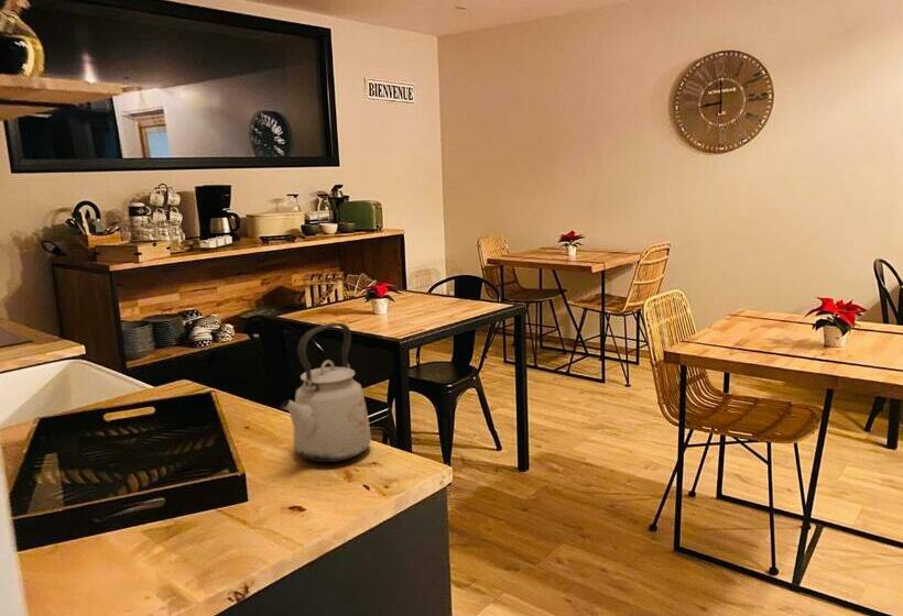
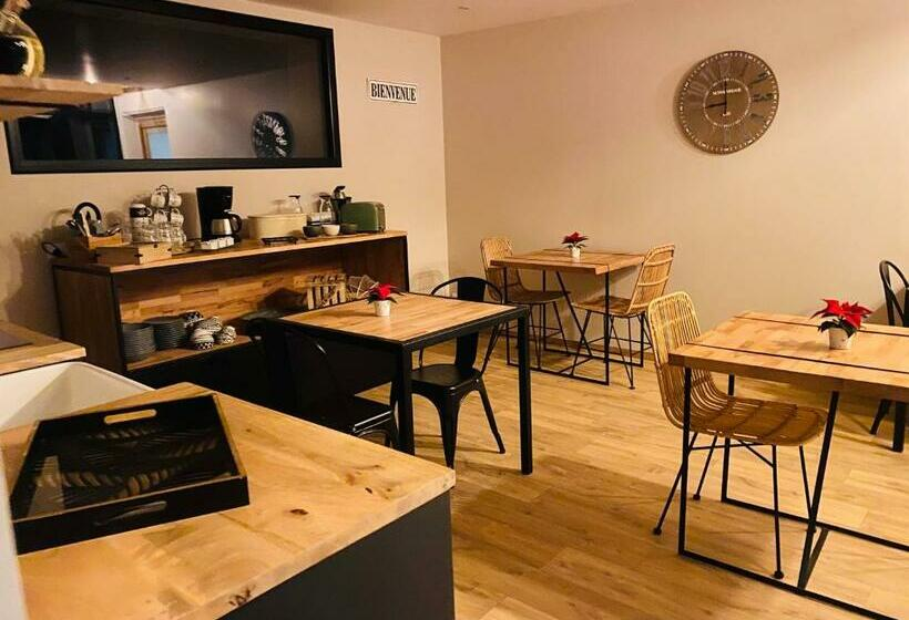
- kettle (319, 394)
